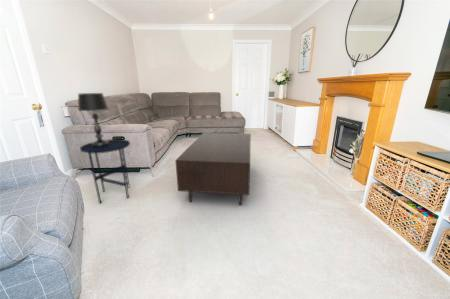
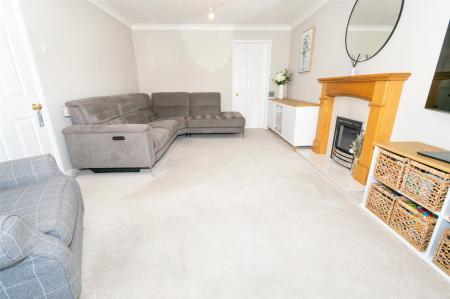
- coffee table (221, 163)
- table lamp (95, 120)
- side table (110, 170)
